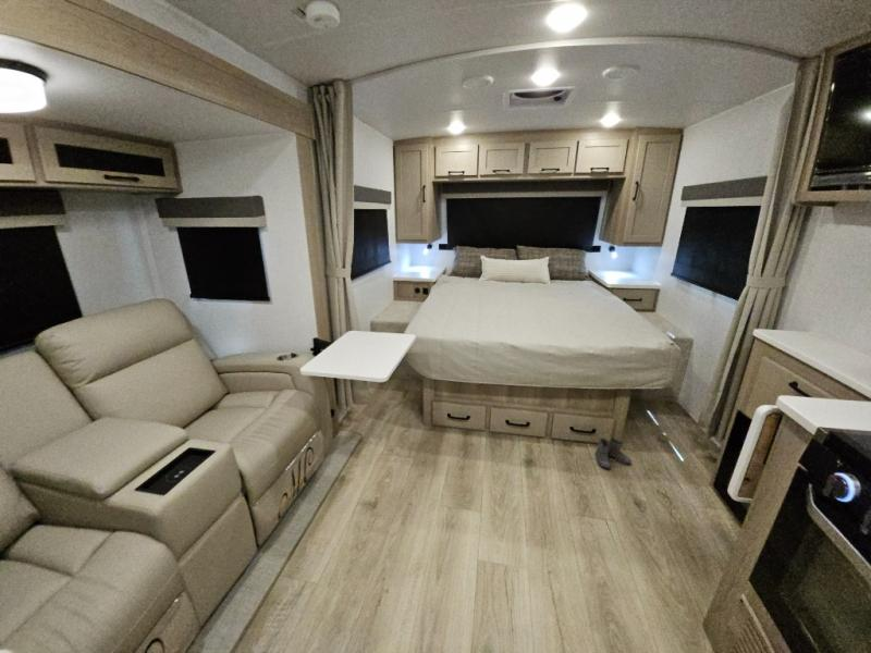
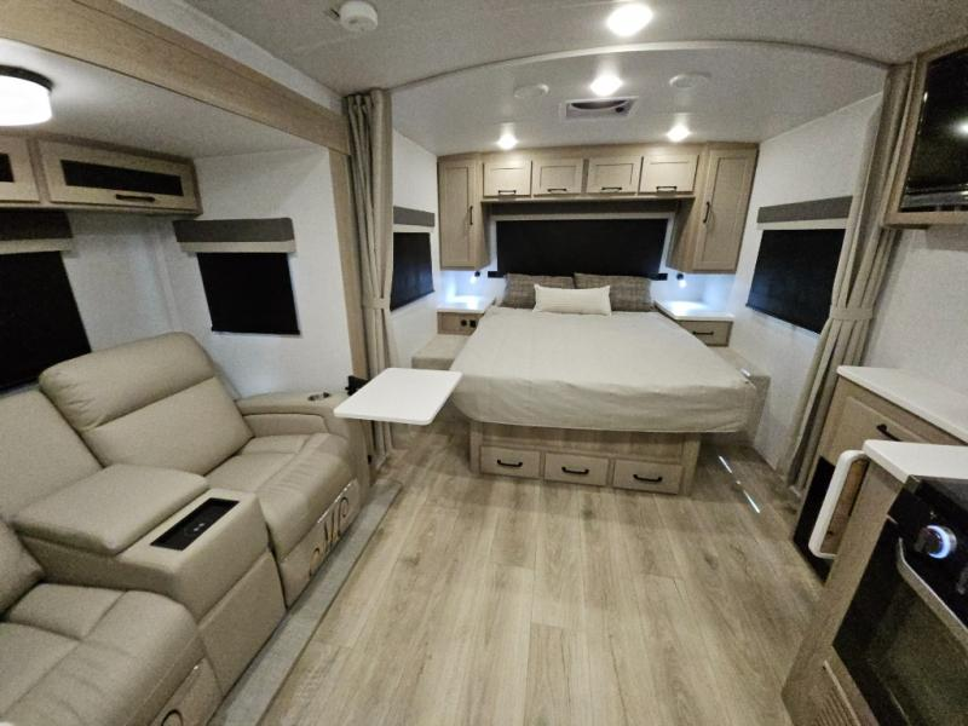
- boots (611, 452)
